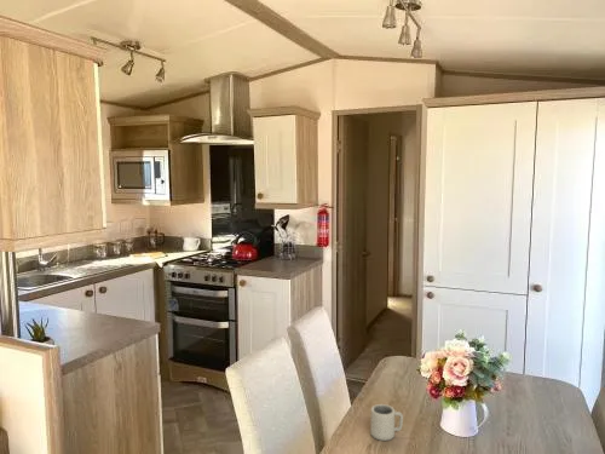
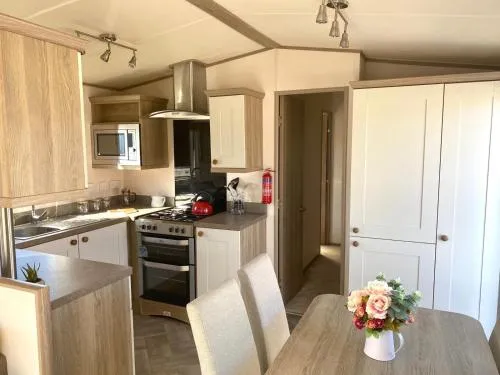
- cup (386, 421)
